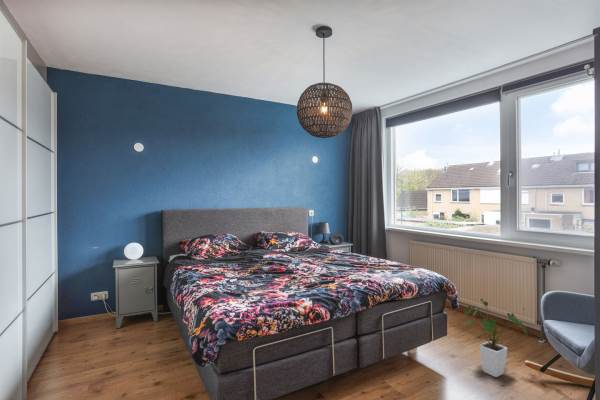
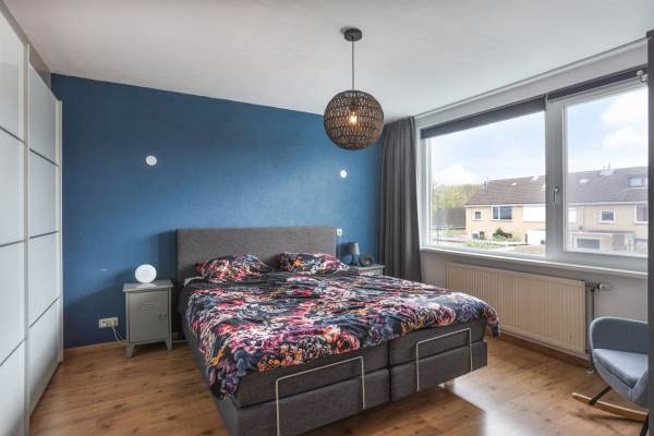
- house plant (494, 338)
